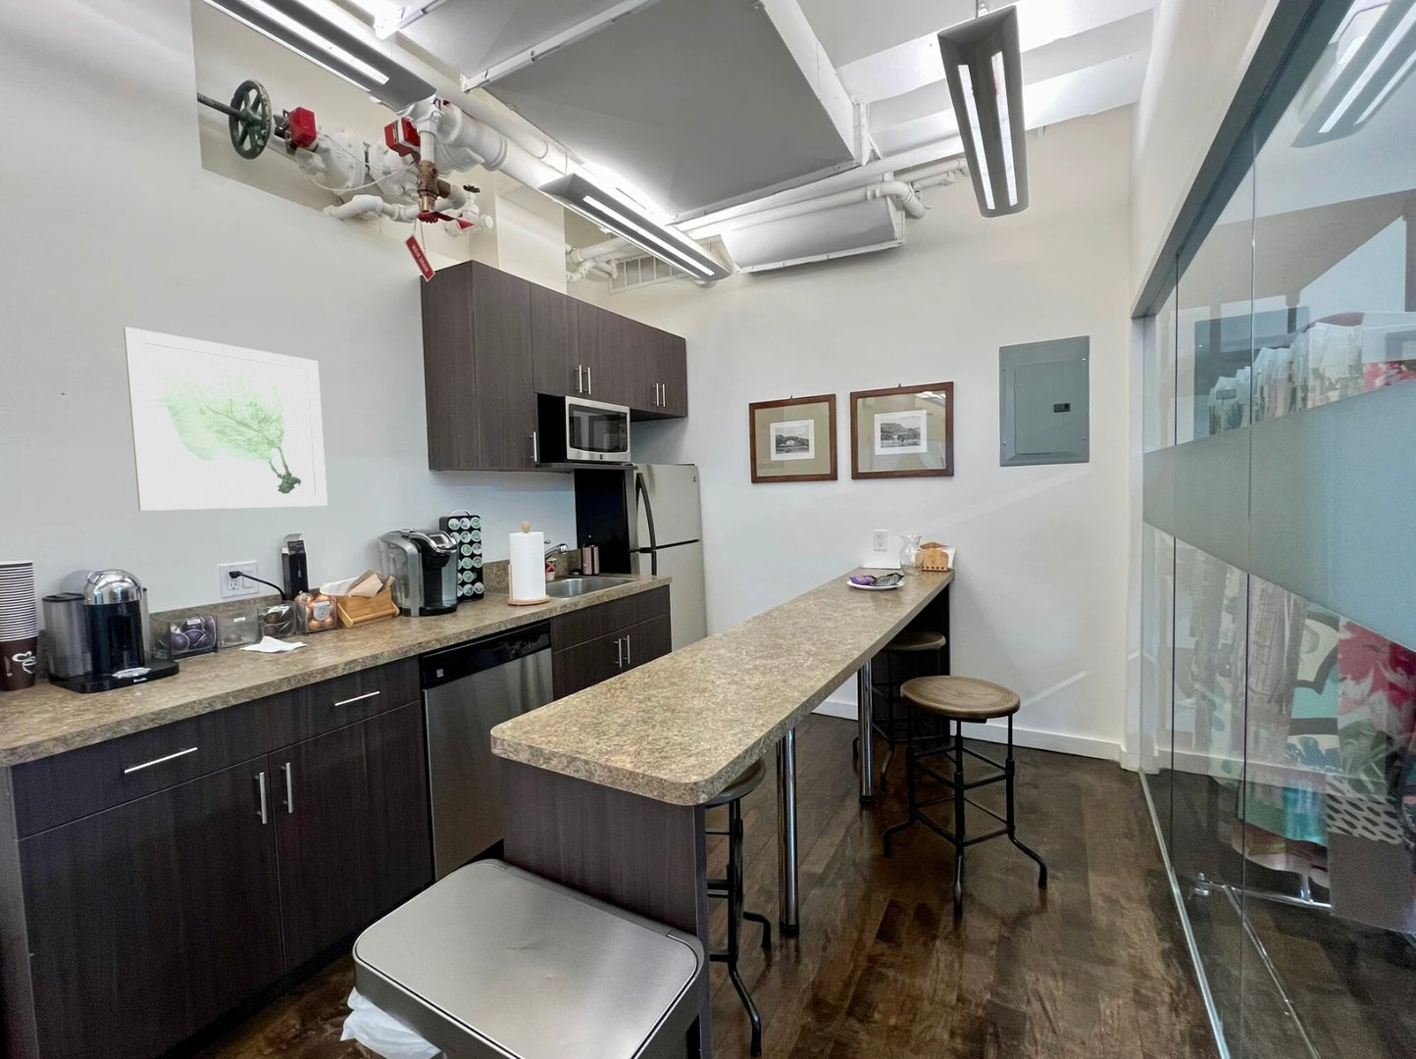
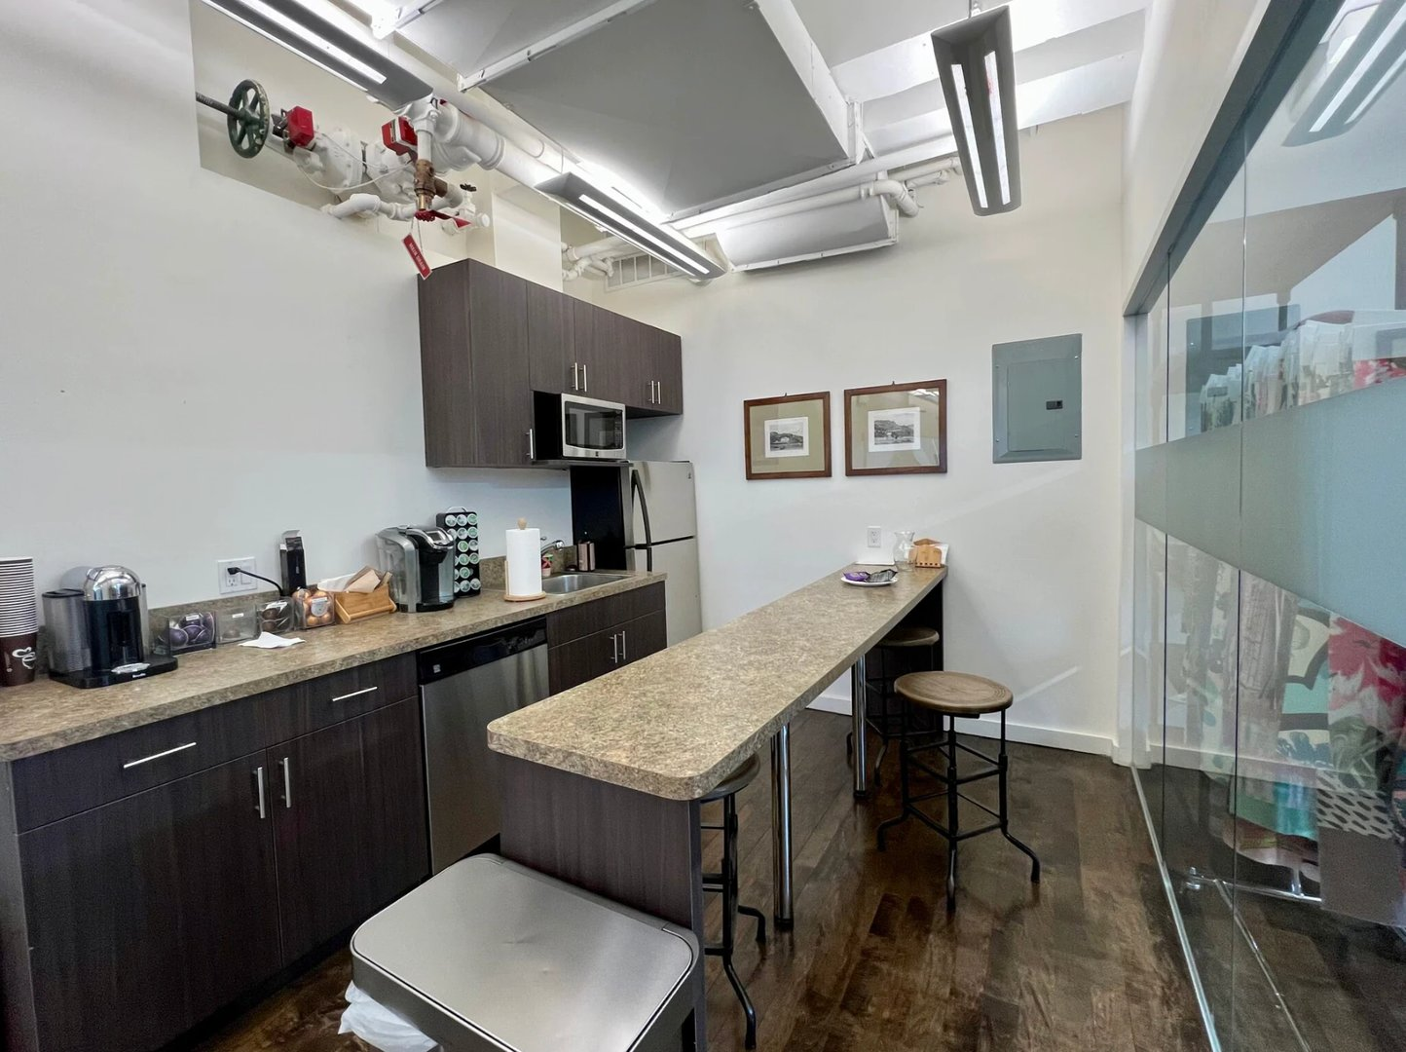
- wall art (237, 427)
